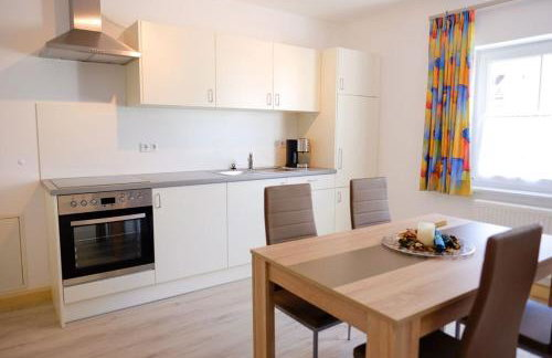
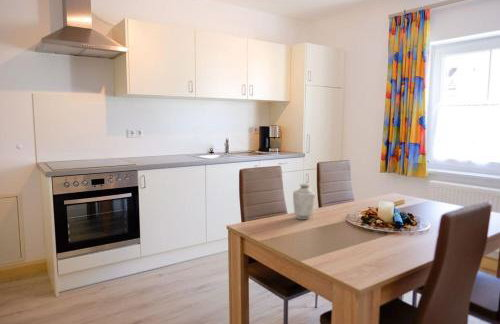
+ vase (303, 201)
